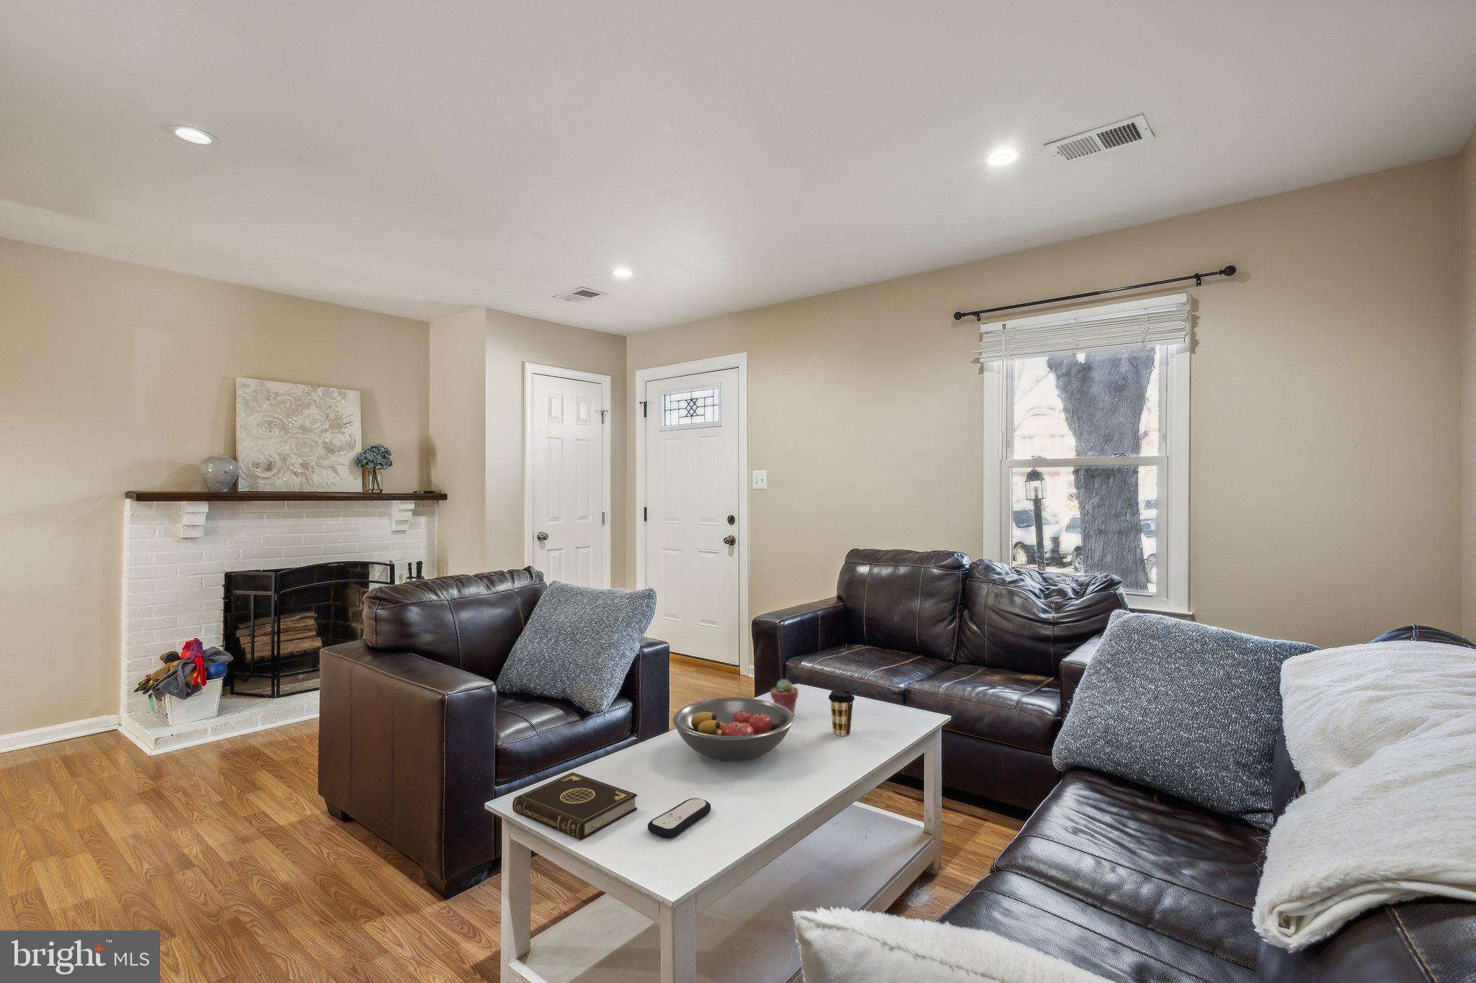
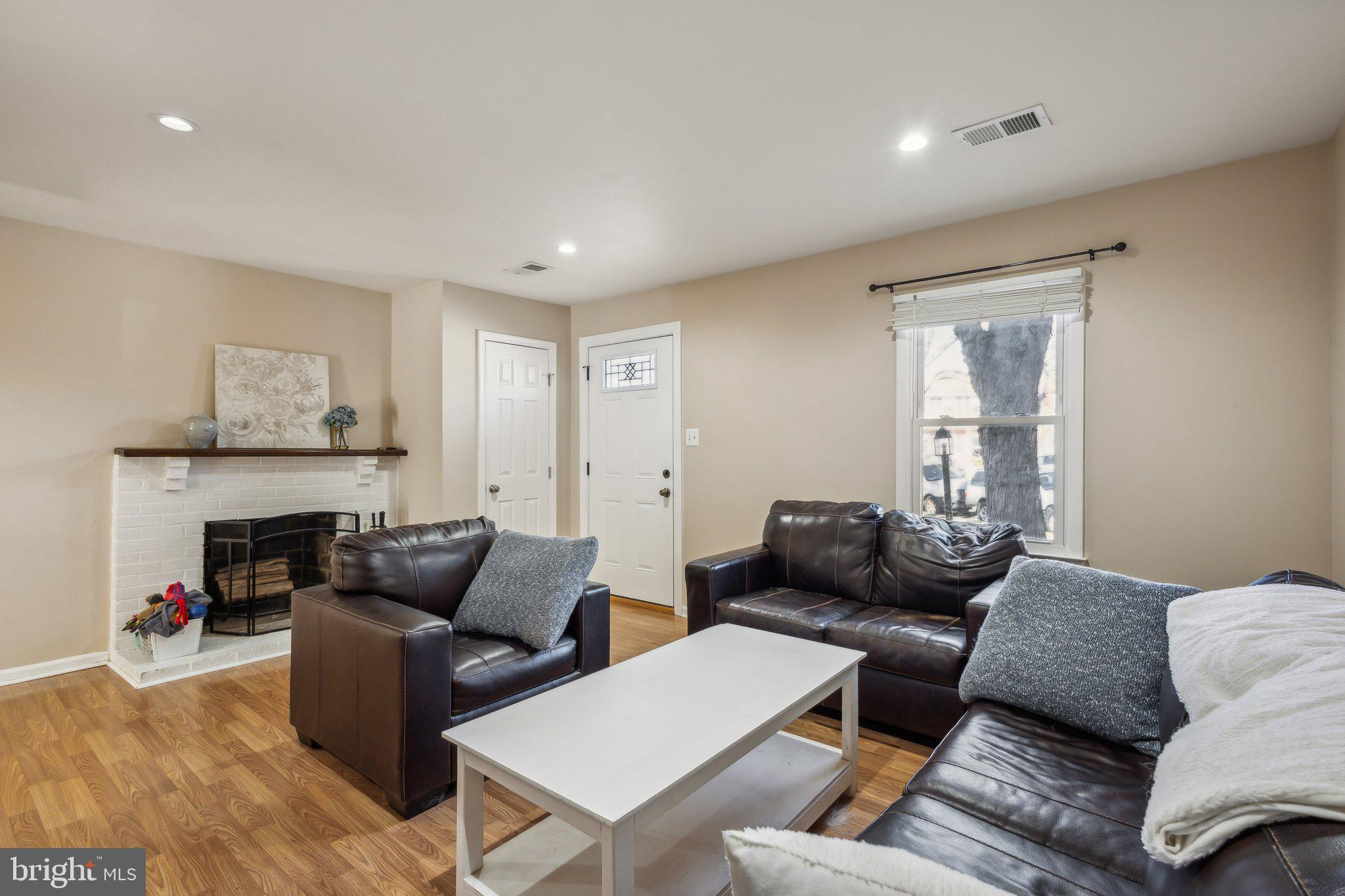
- remote control (681, 816)
- fruit bowl (733, 728)
- coffee cup (841, 712)
- book (575, 804)
- potted succulent (785, 697)
